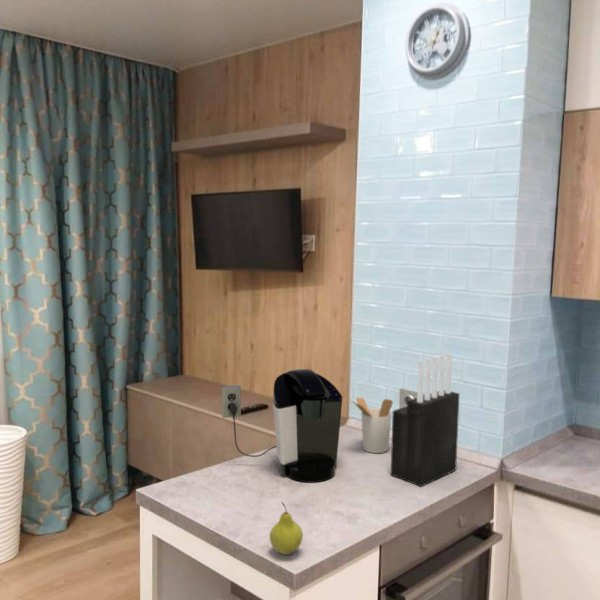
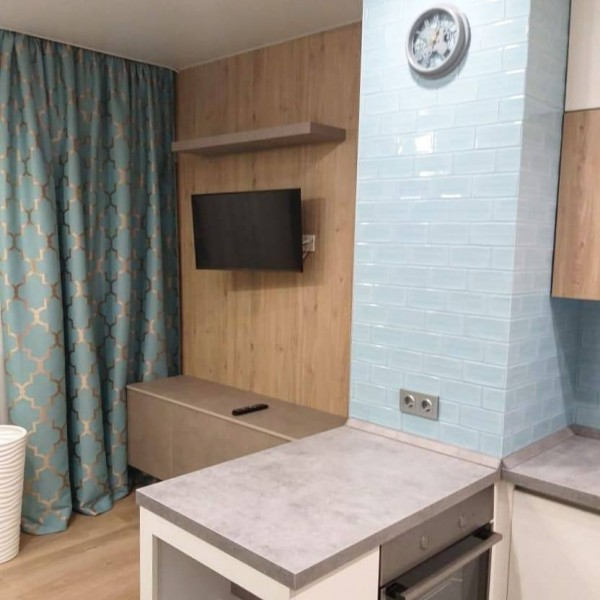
- fruit (286, 525)
- utensil holder (370, 423)
- coffee maker (286, 422)
- knife block (422, 413)
